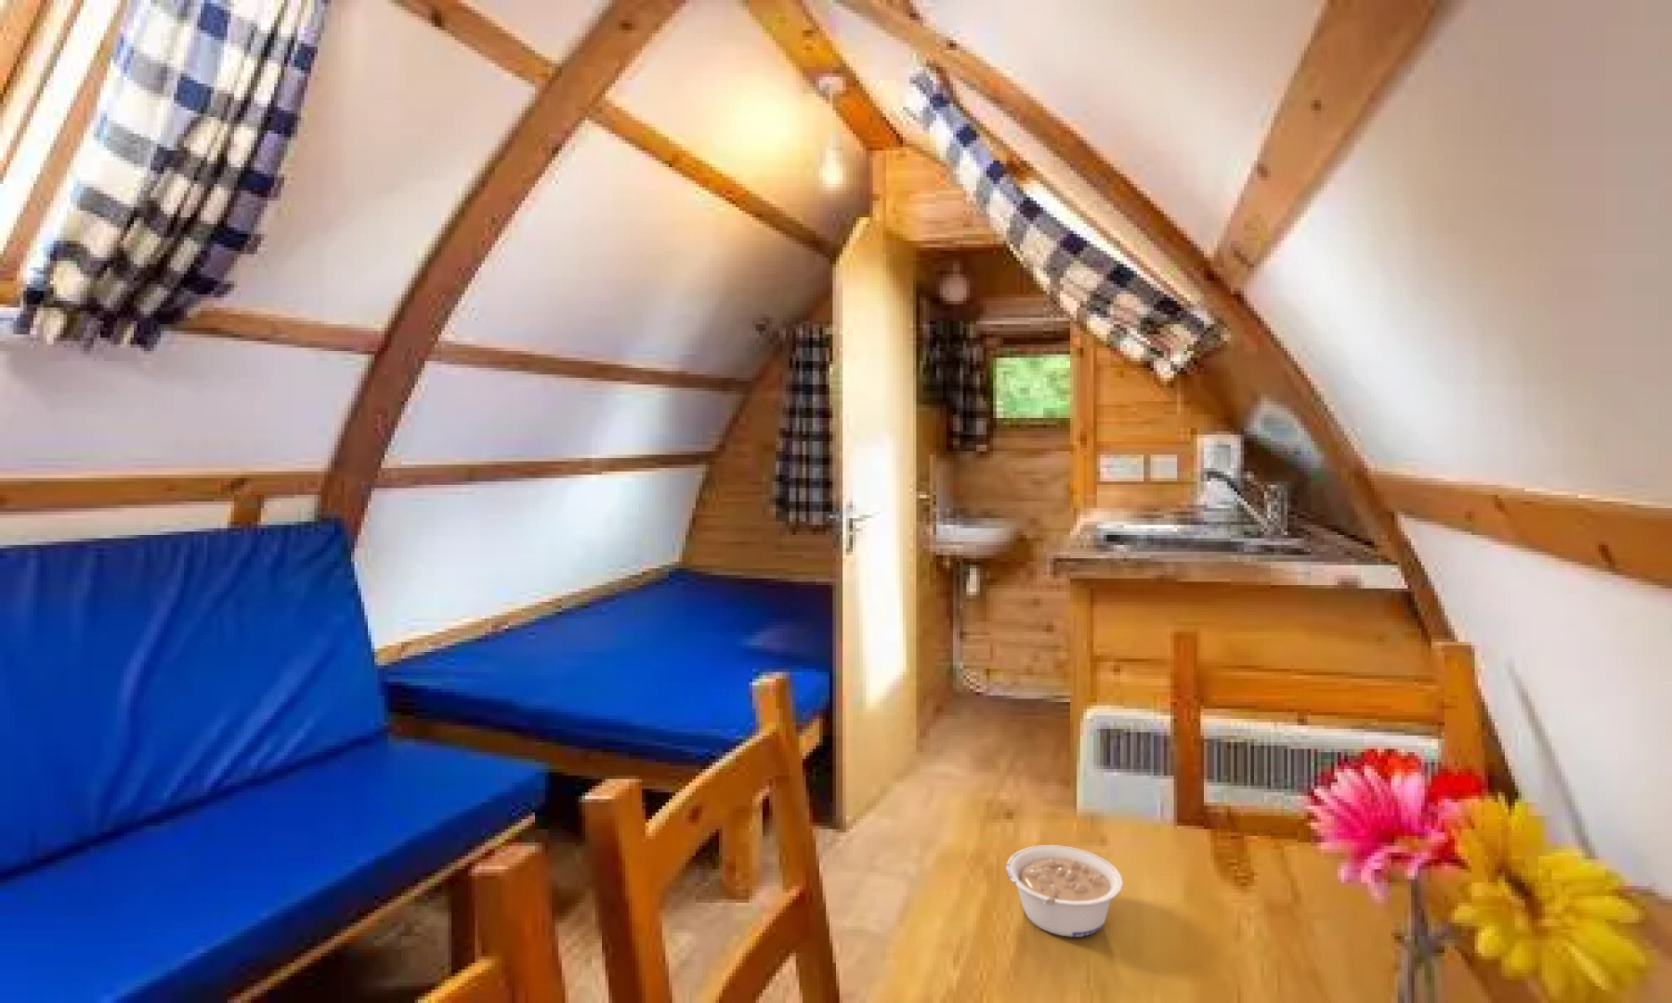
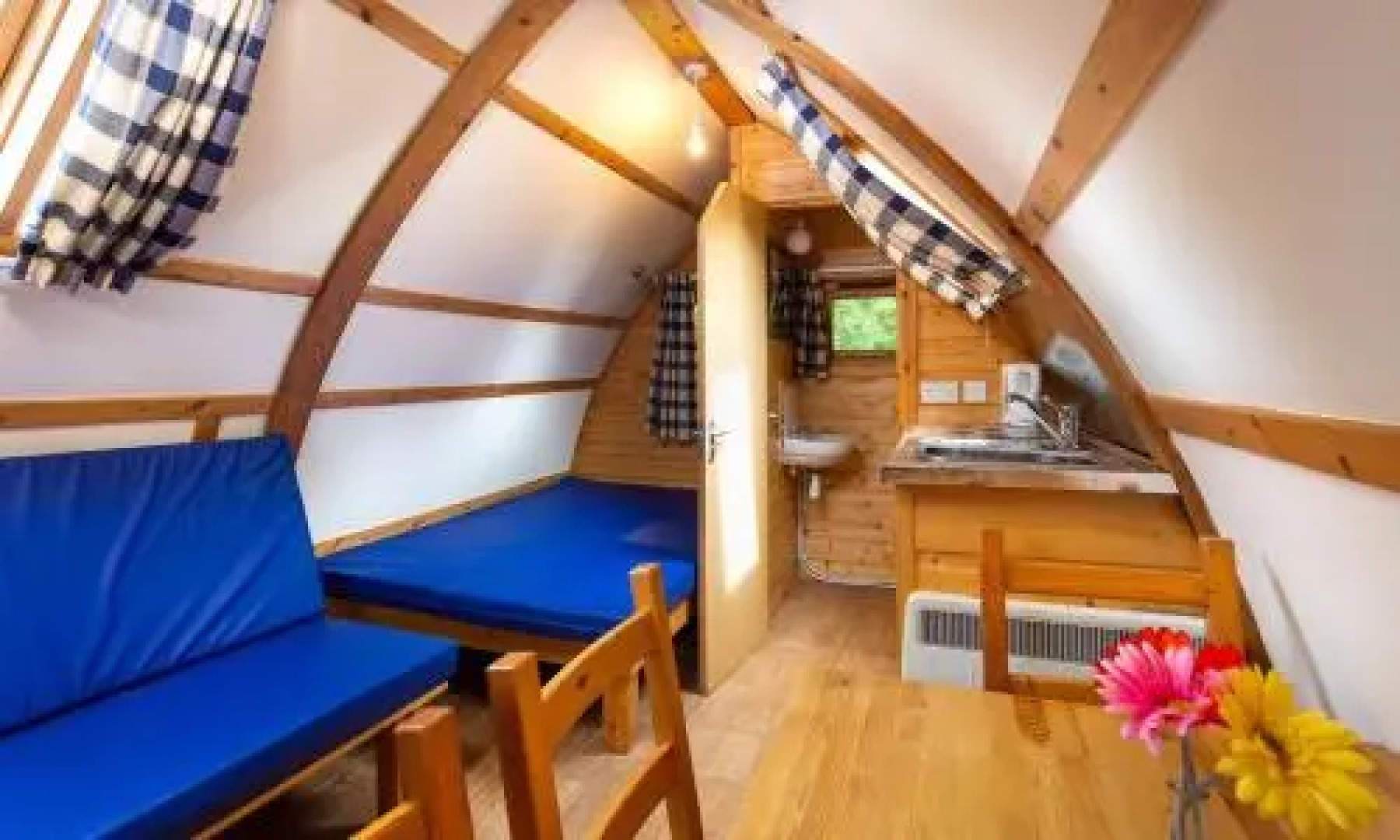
- legume (1065, 892)
